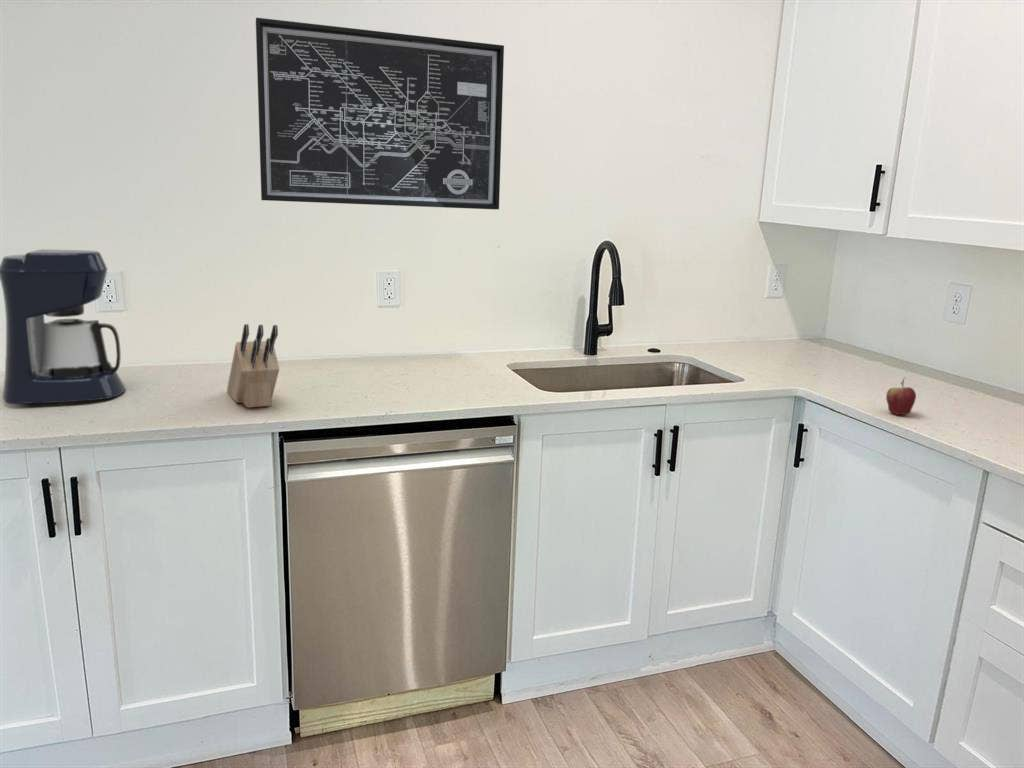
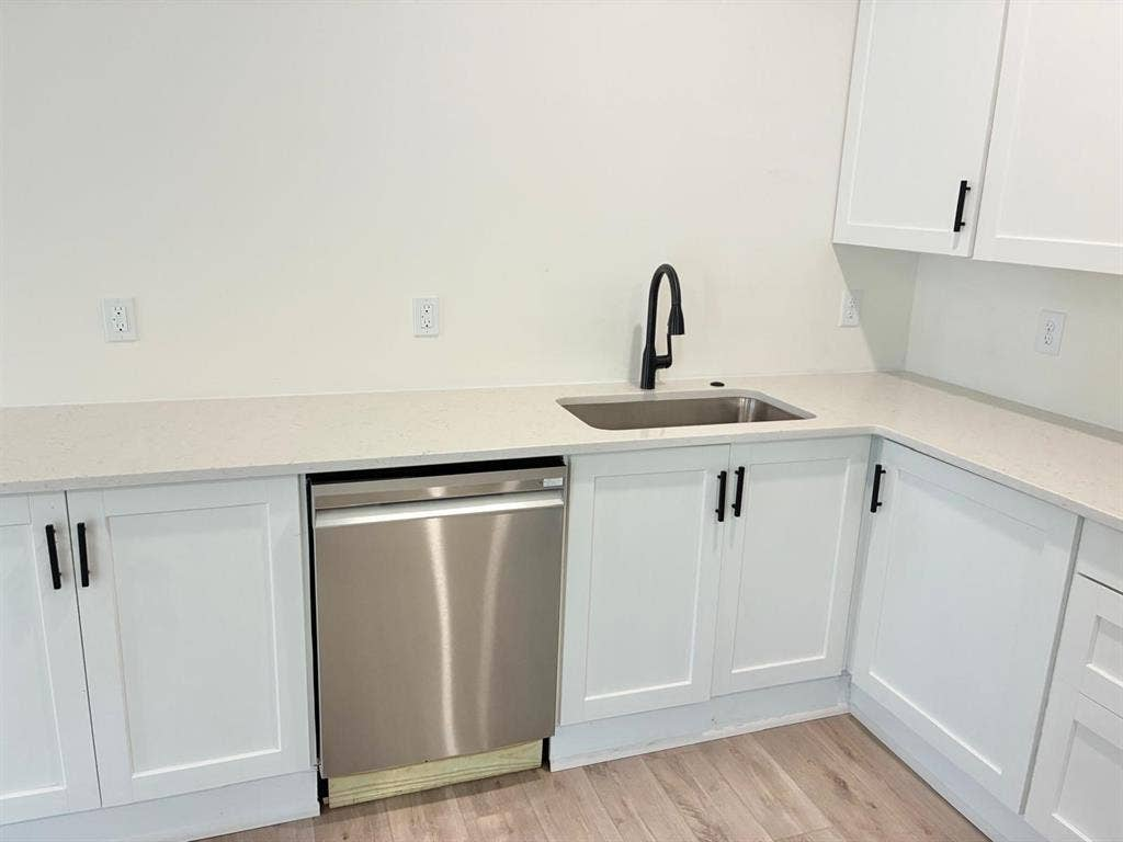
- wall art (384, 121)
- fruit (901, 394)
- knife block (253, 360)
- coffee maker (58, 323)
